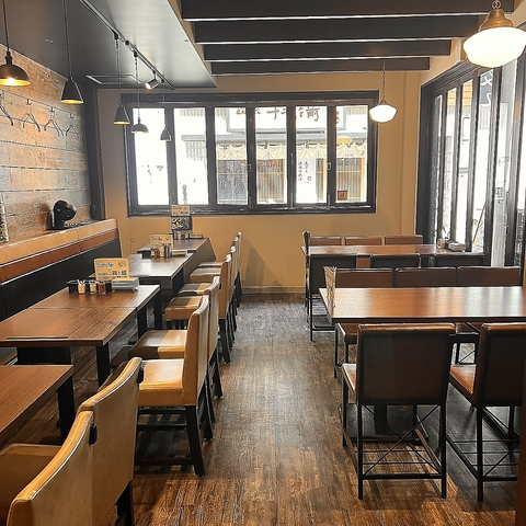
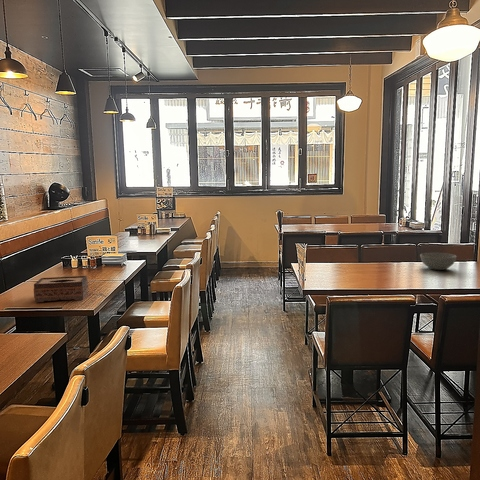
+ bowl (437, 261)
+ tissue box (61, 288)
